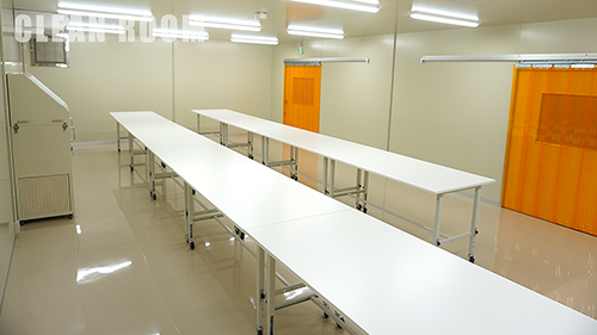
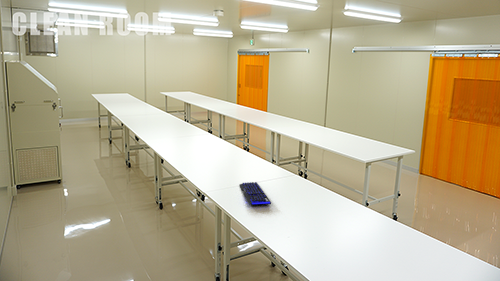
+ keyboard (253, 192)
